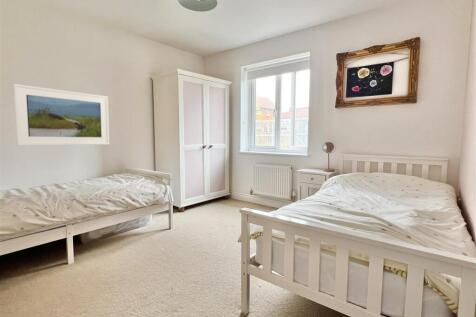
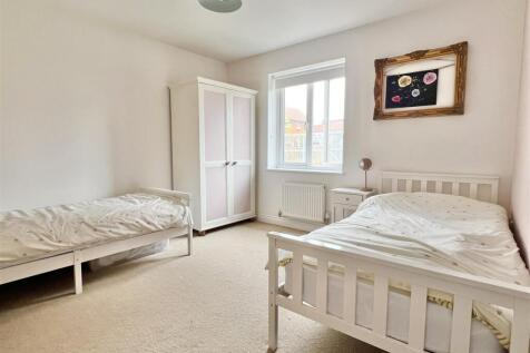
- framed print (67, 118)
